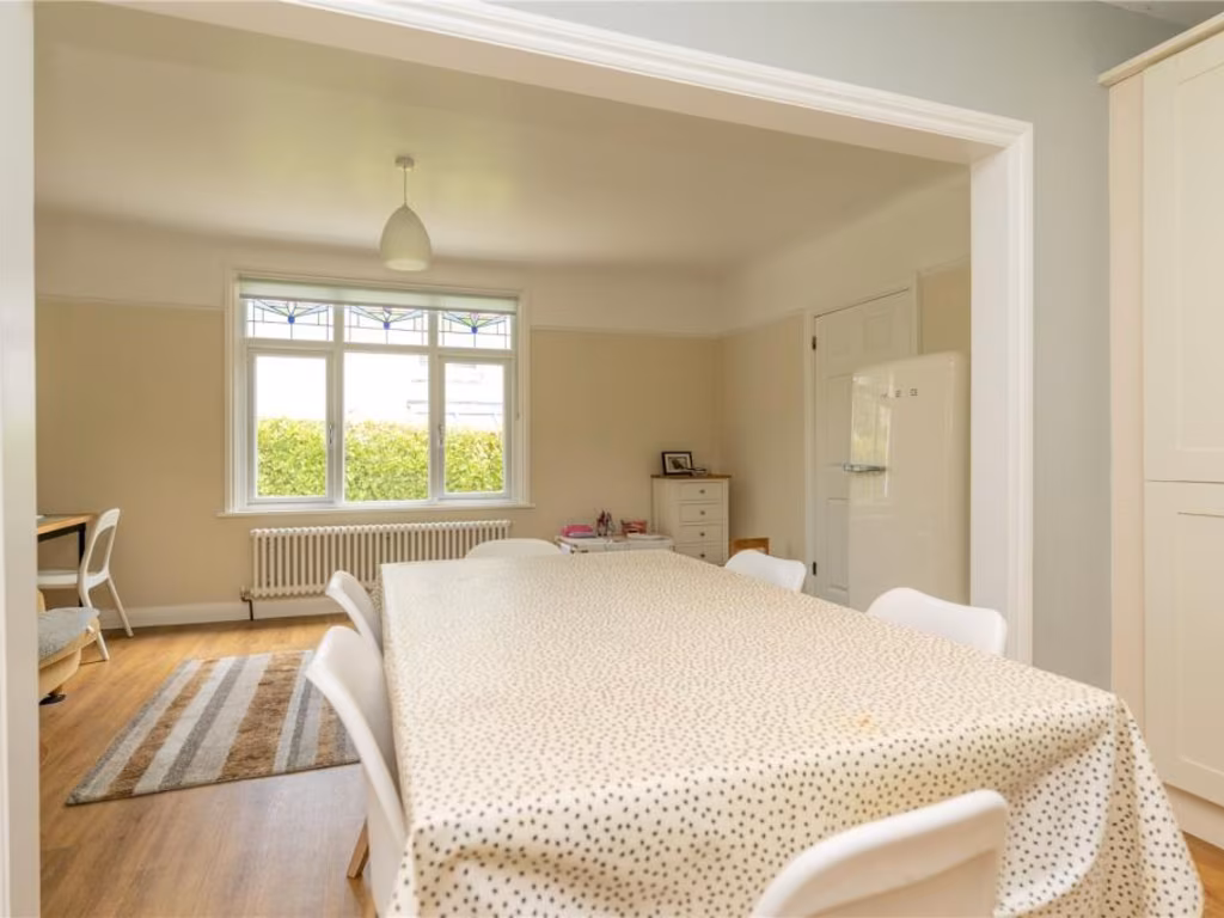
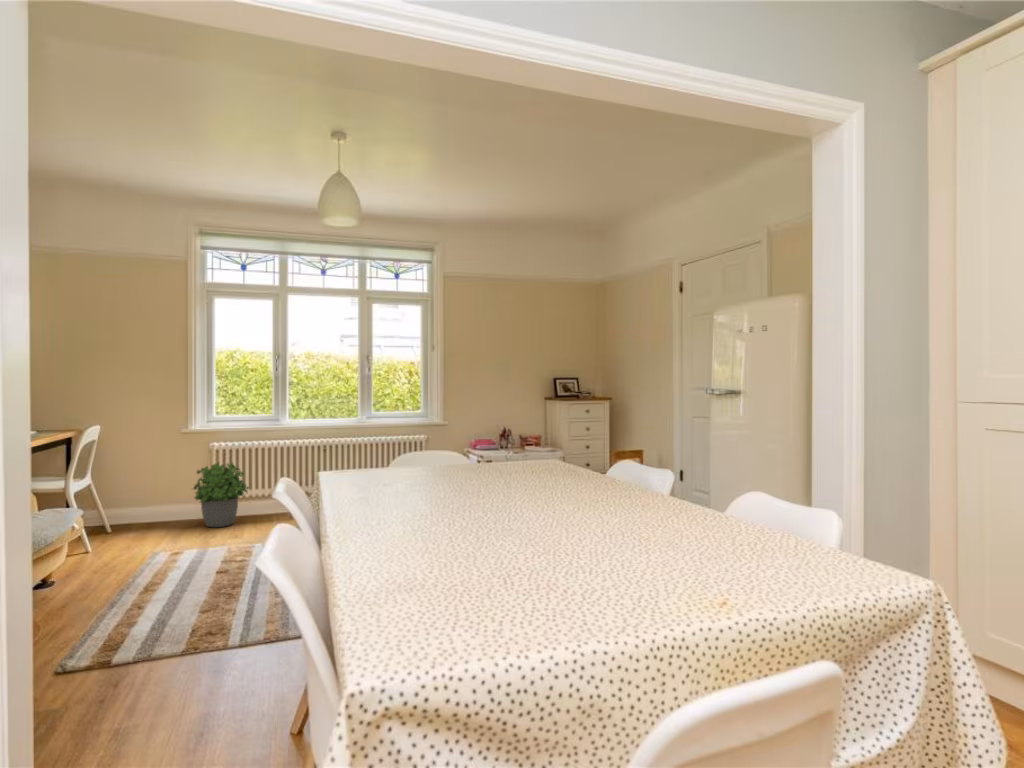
+ potted plant (220, 493)
